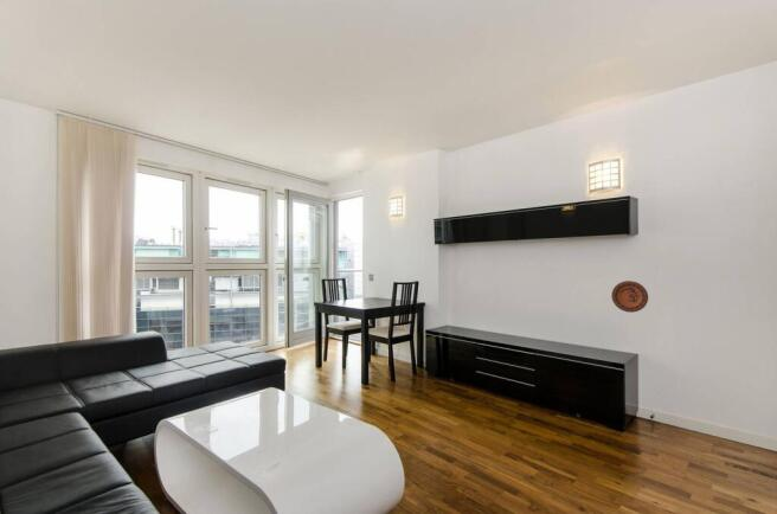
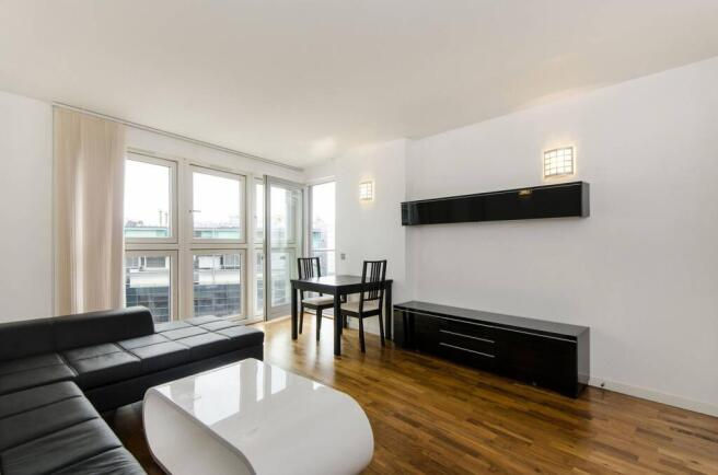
- decorative plate (629, 296)
